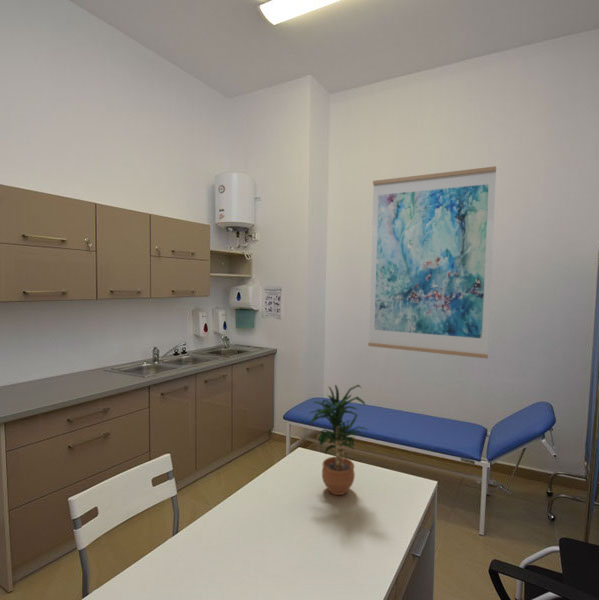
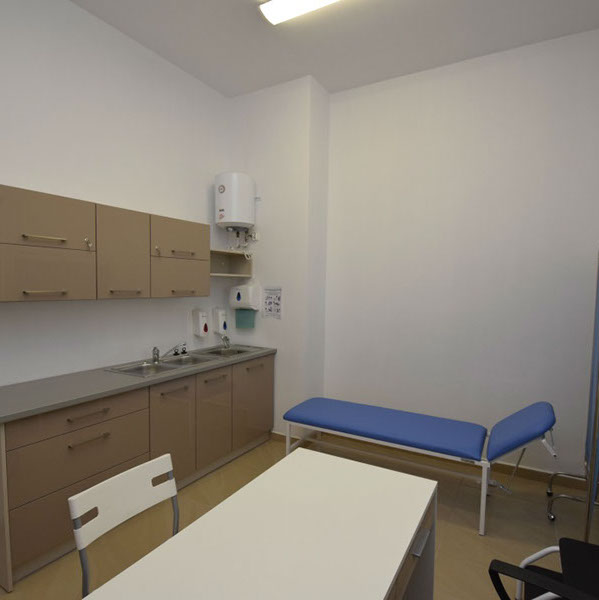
- potted plant (333, 436)
- wall art (427, 264)
